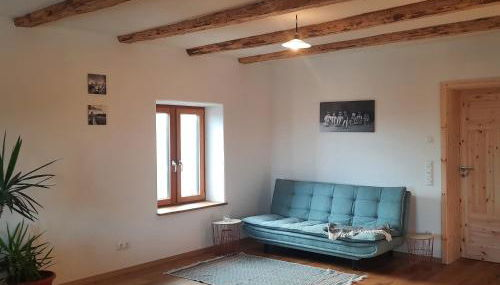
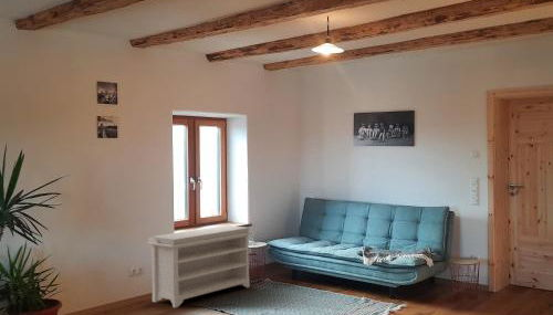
+ bench (202, 262)
